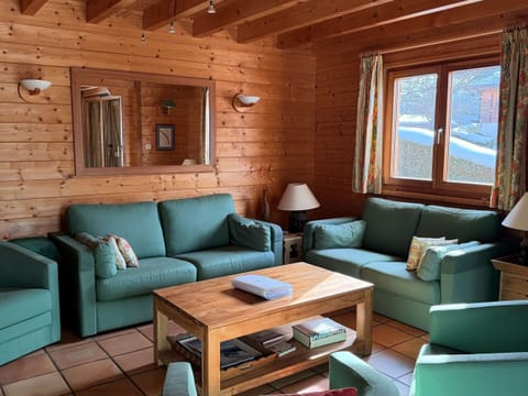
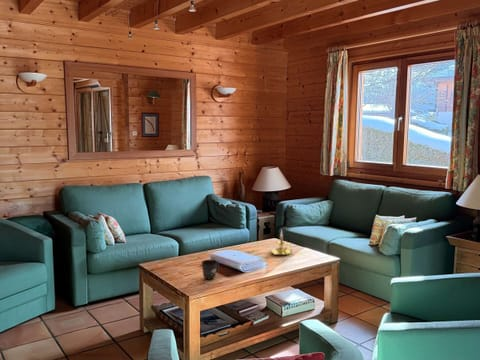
+ mug (211, 269)
+ candle holder (282, 240)
